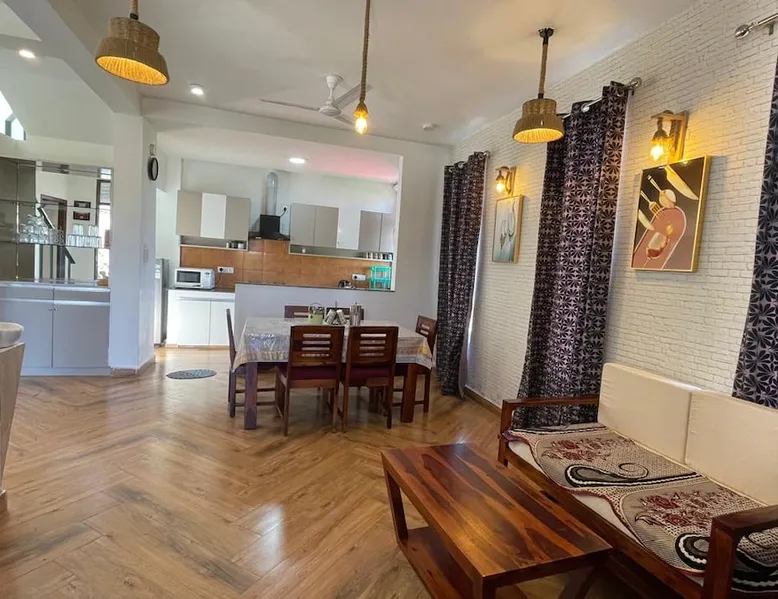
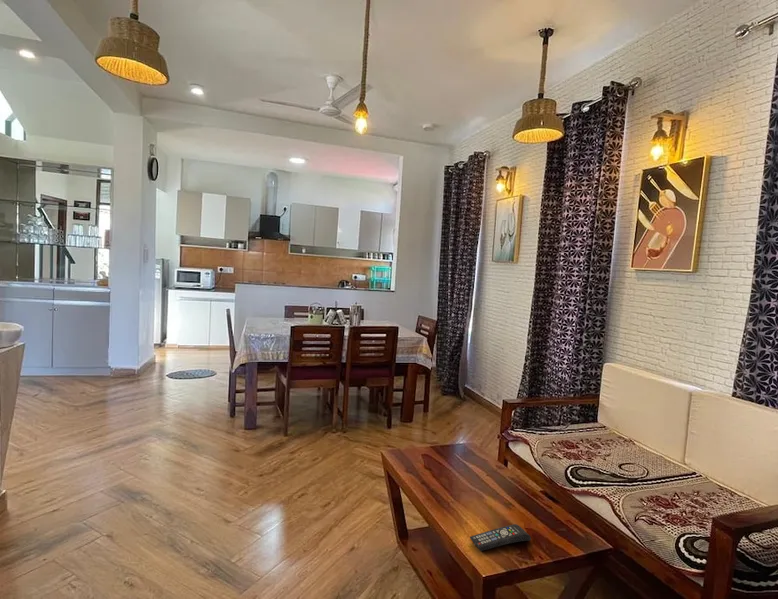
+ remote control (501, 537)
